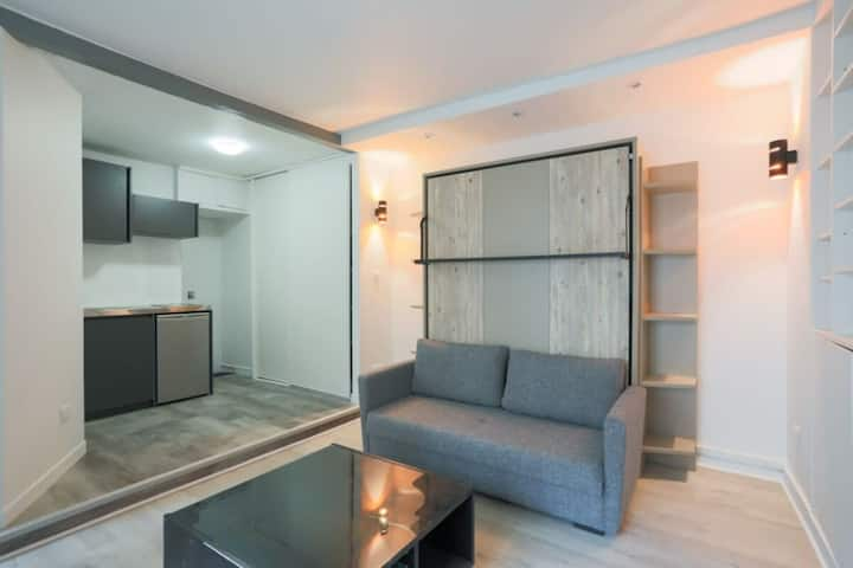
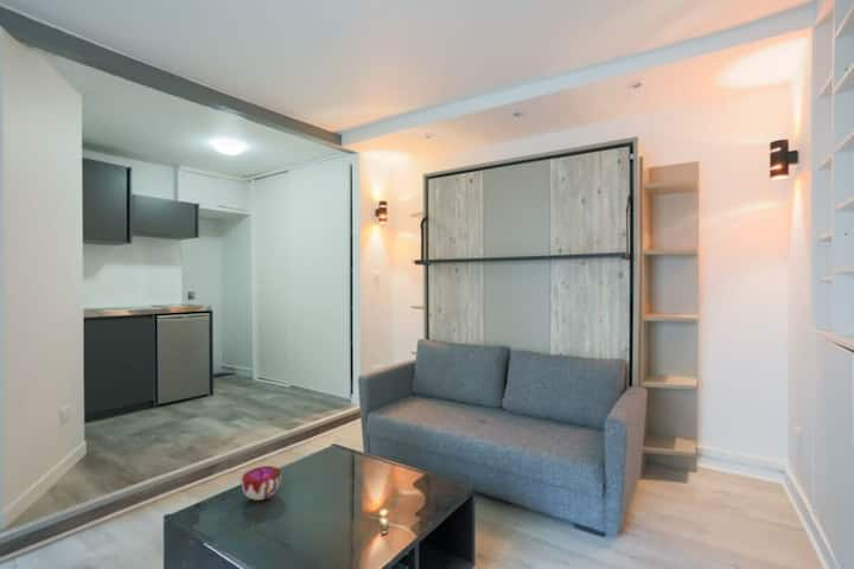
+ decorative bowl (261, 485)
